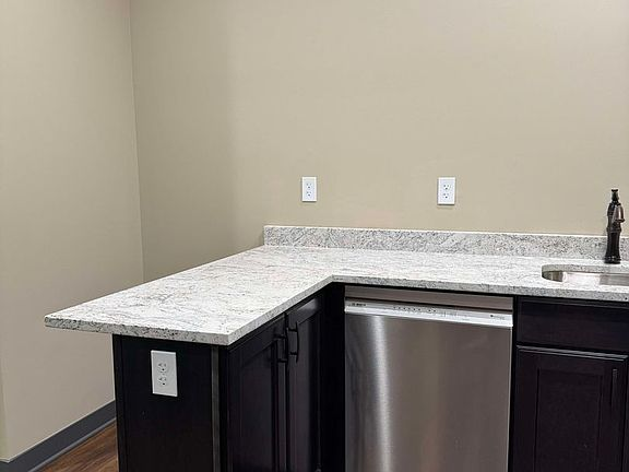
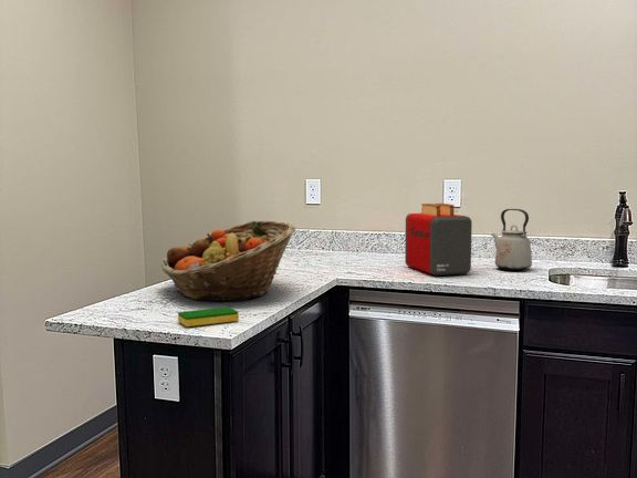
+ toaster (436, 237)
+ dish sponge (208, 316)
+ fruit basket (228, 257)
+ kettle (509, 238)
